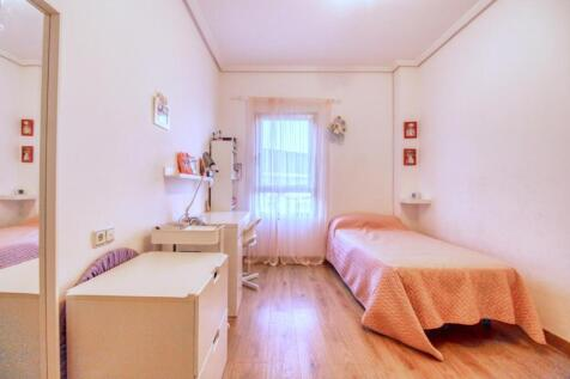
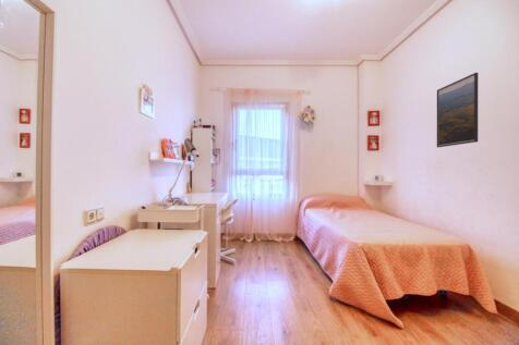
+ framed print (455, 113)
